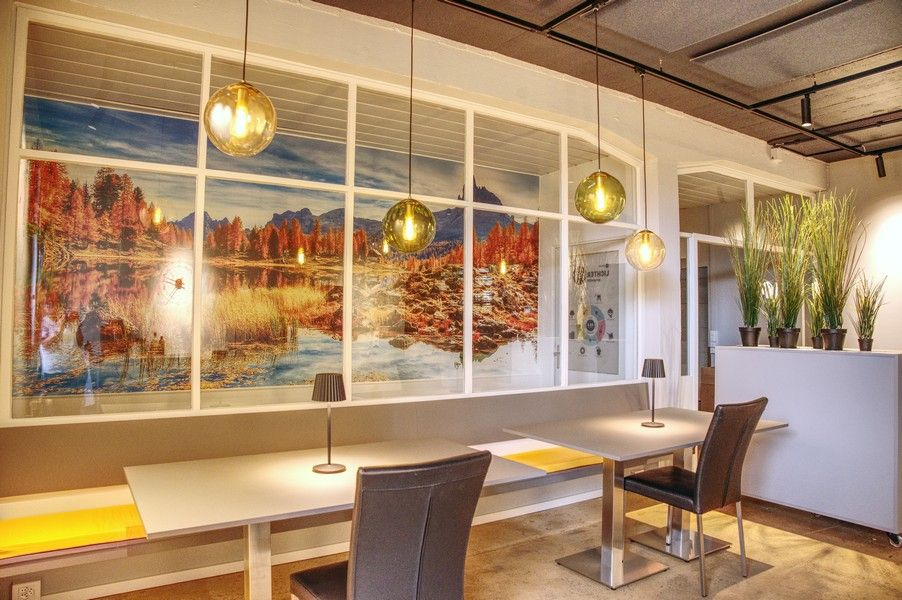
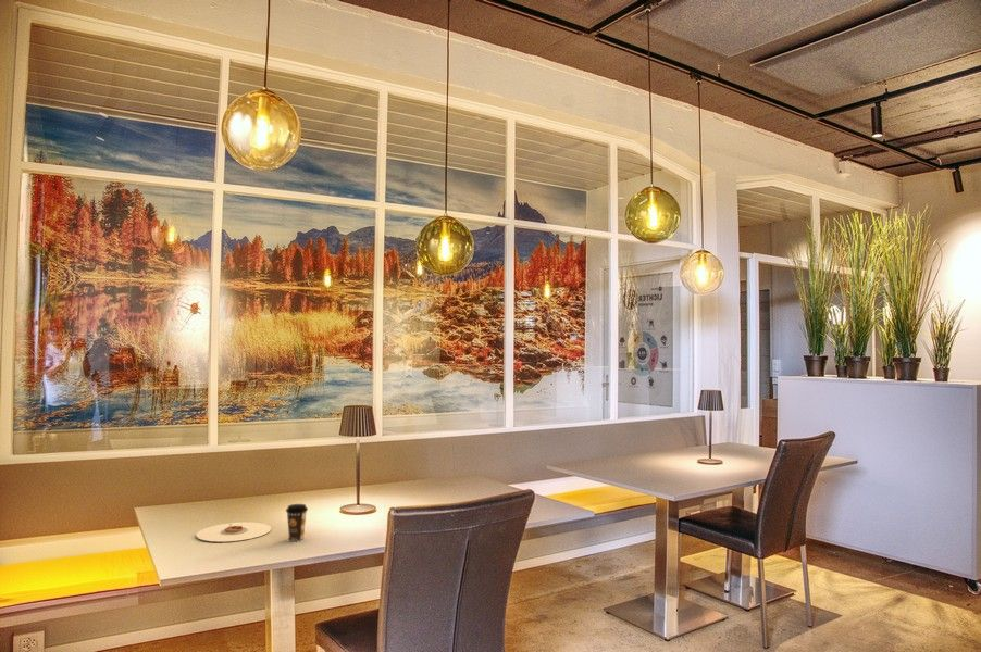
+ coffee cup (296, 522)
+ plate (234, 528)
